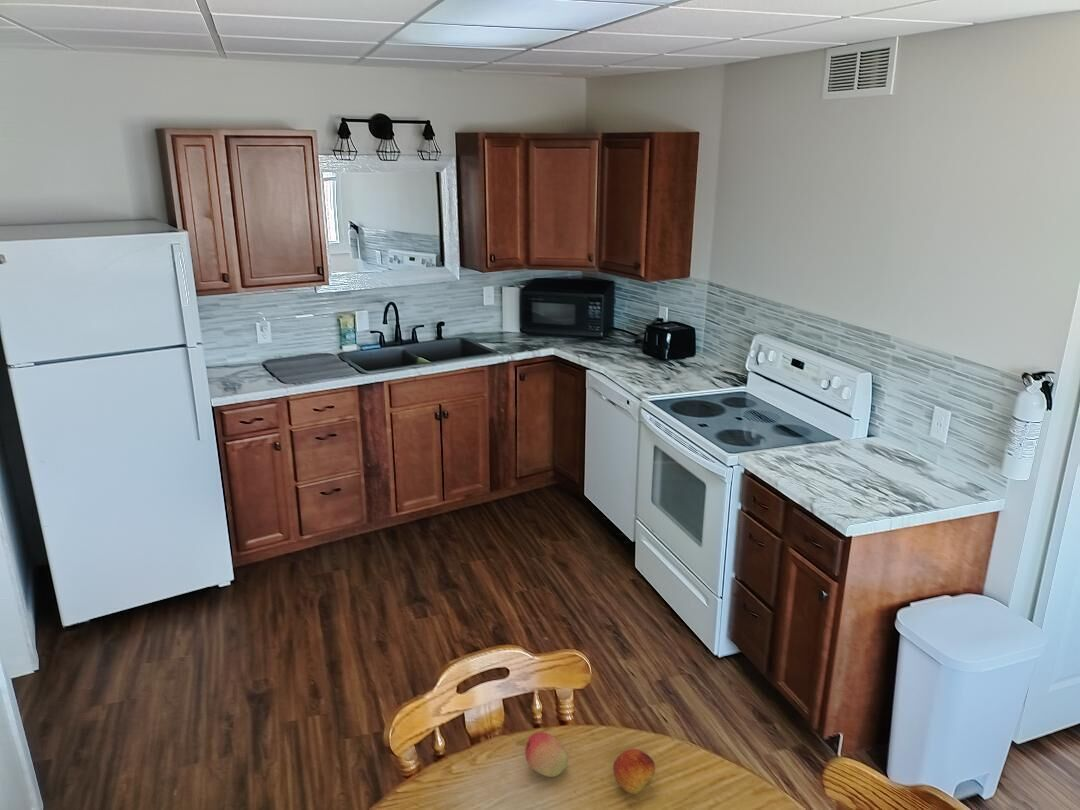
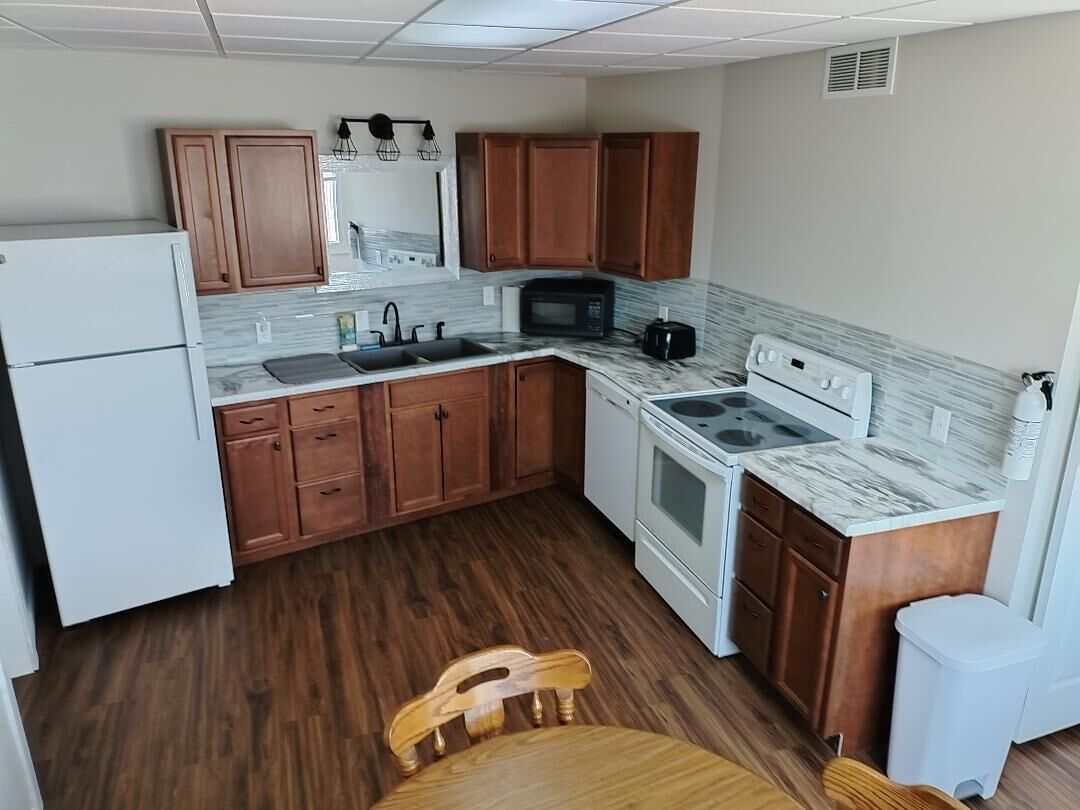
- fruit (545, 753)
- fruit (633, 771)
